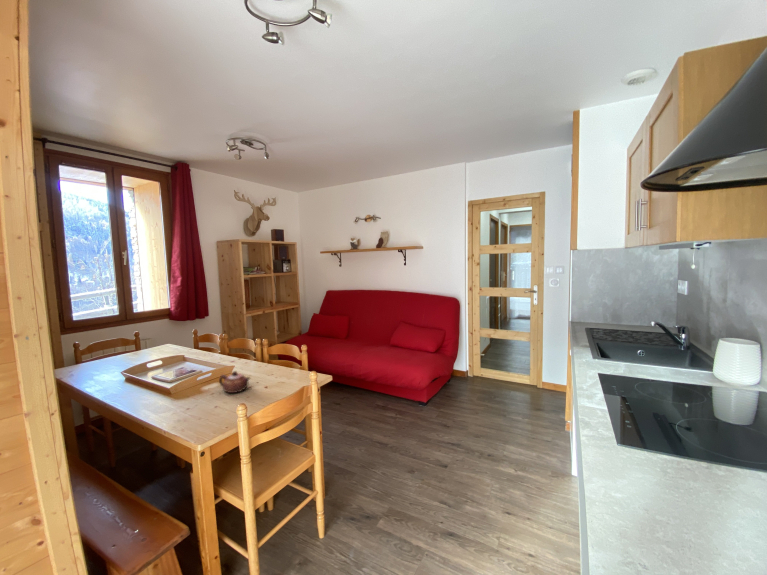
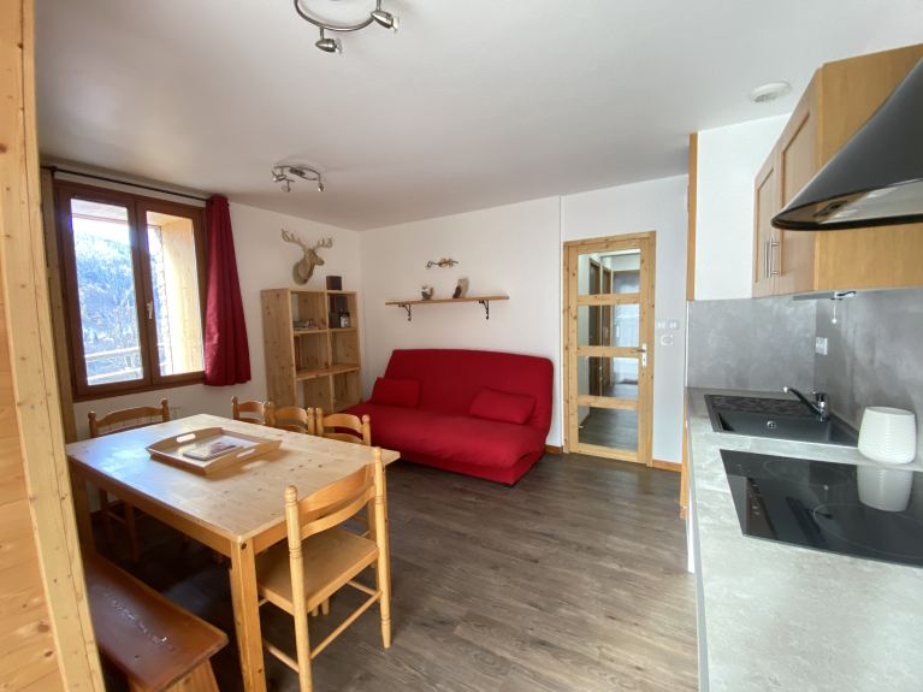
- teapot (234, 380)
